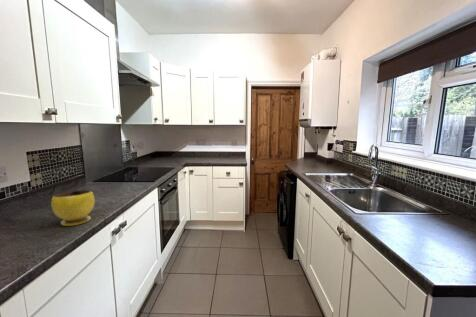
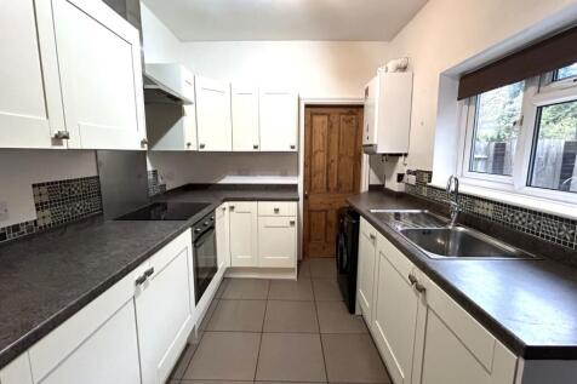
- bowl (74, 206)
